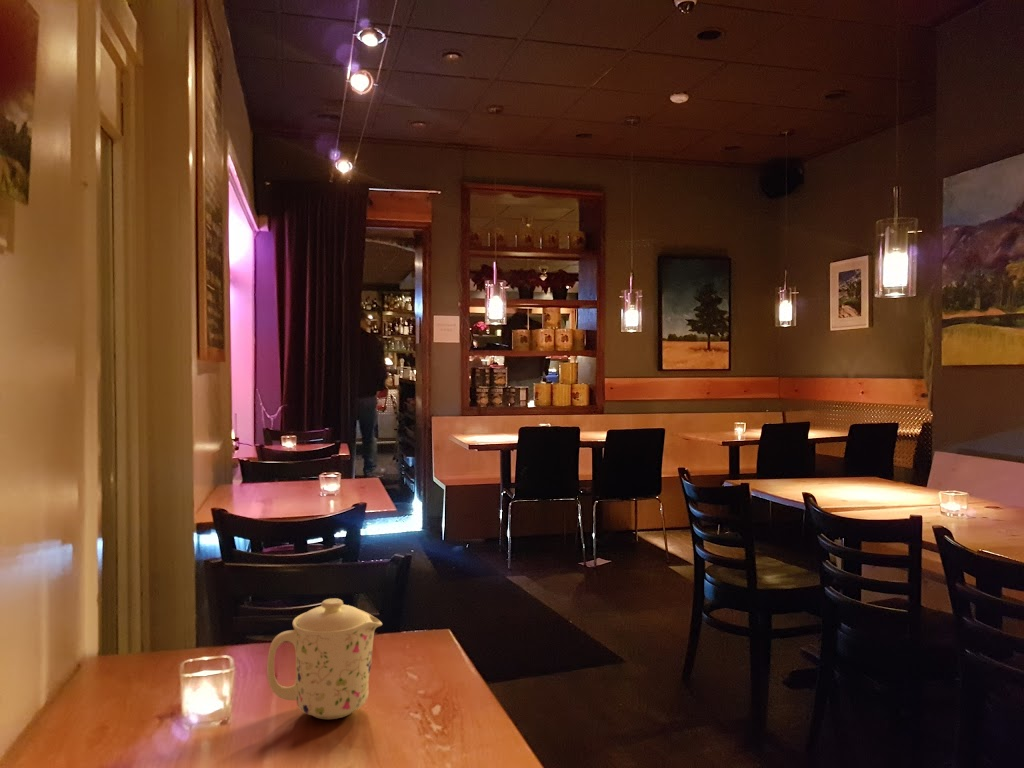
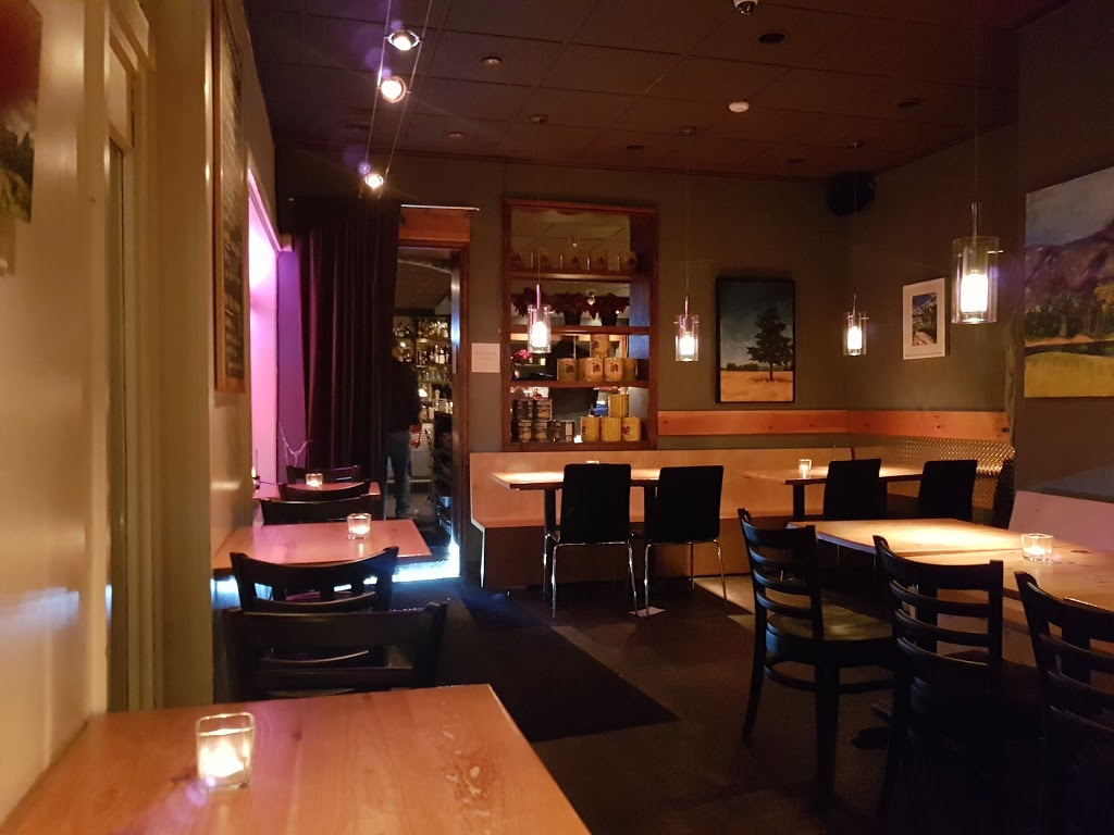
- mug (326, 656)
